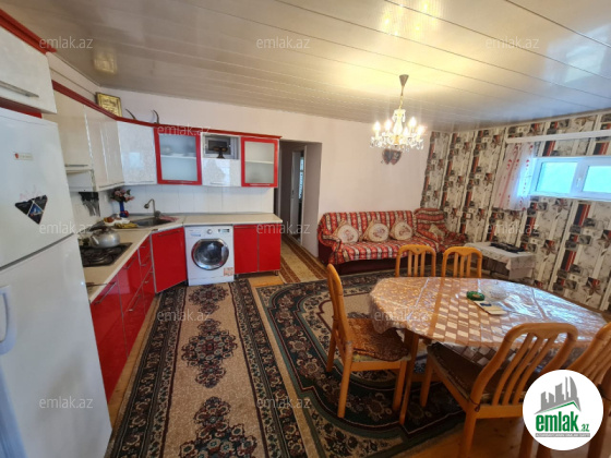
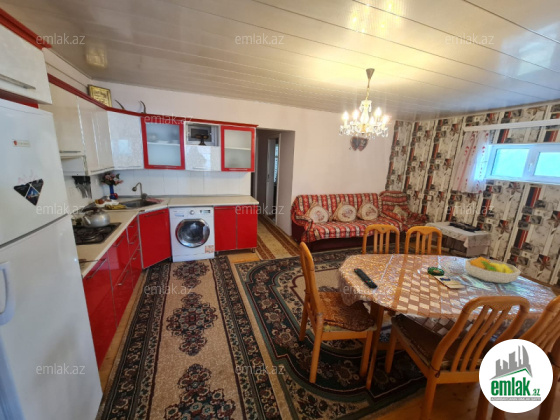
+ remote control (364, 277)
+ fruit bowl (491, 268)
